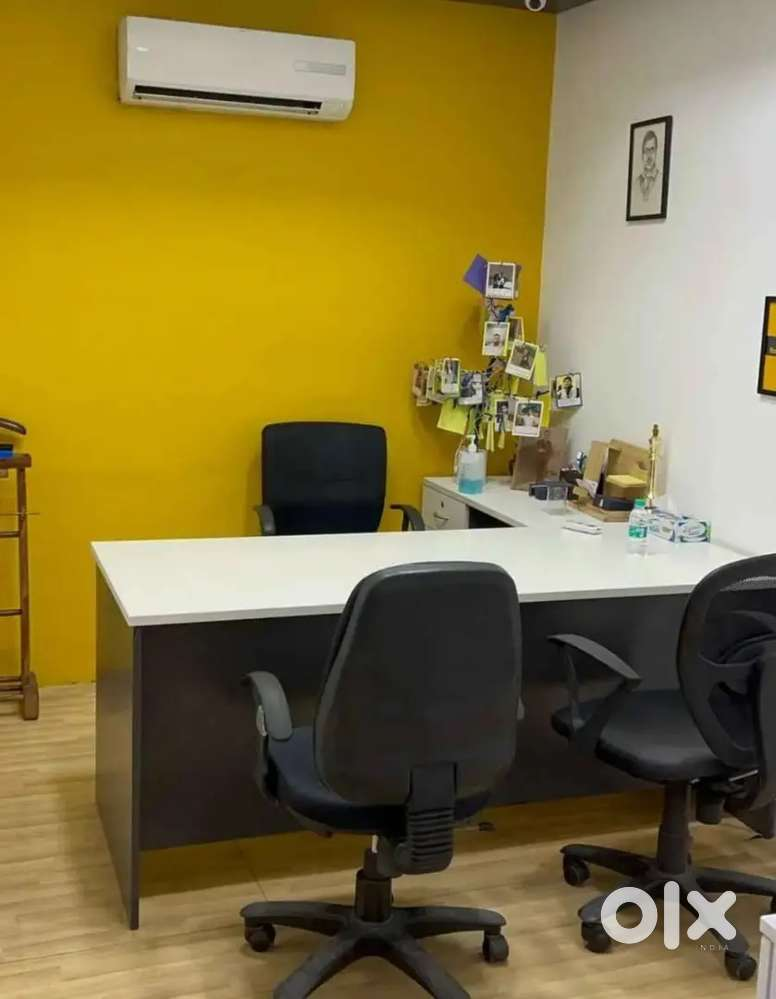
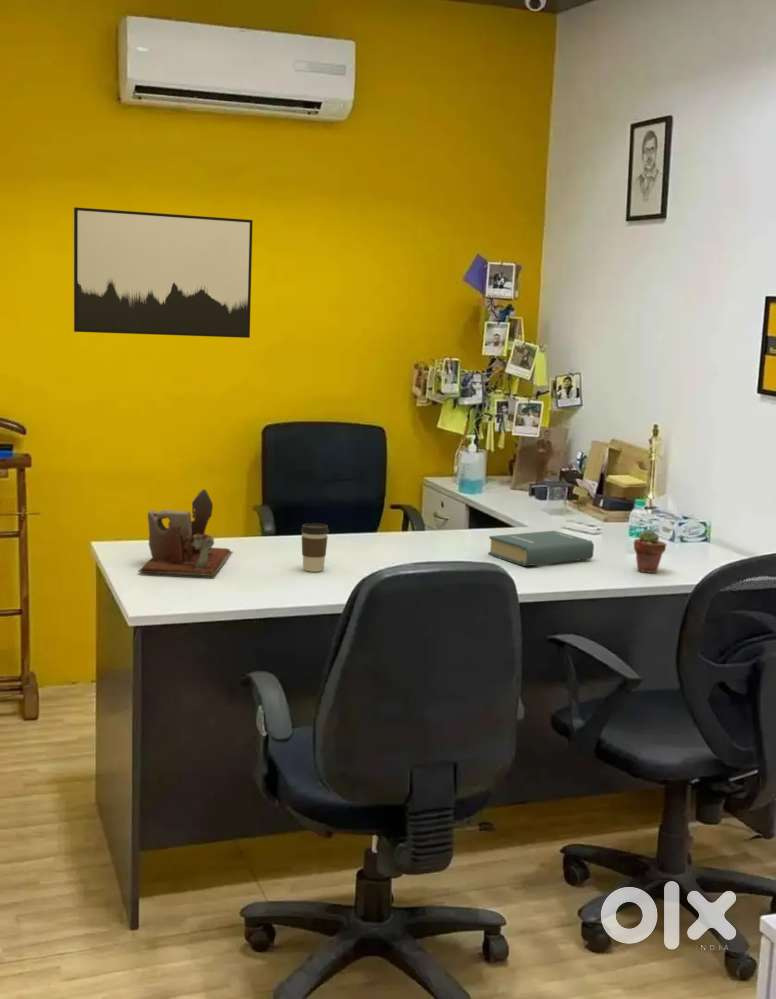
+ coffee cup (314, 547)
+ potted succulent (649, 549)
+ wall art (164, 274)
+ desk organizer (189, 526)
+ hardback book (541, 548)
